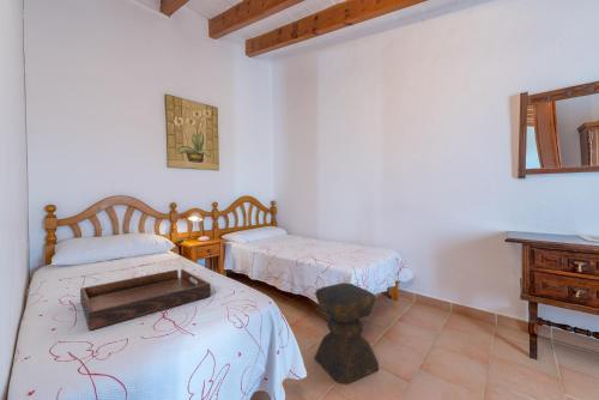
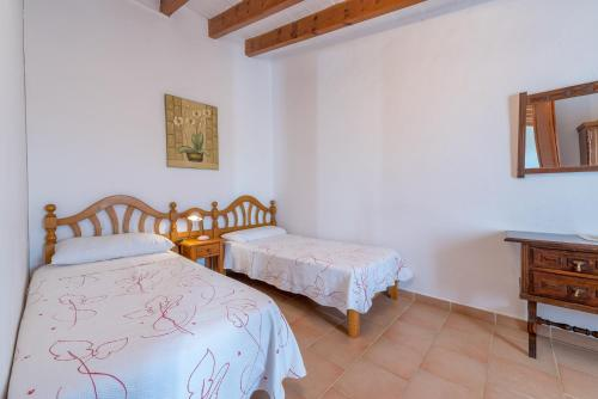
- stool (345, 326)
- serving tray (146, 291)
